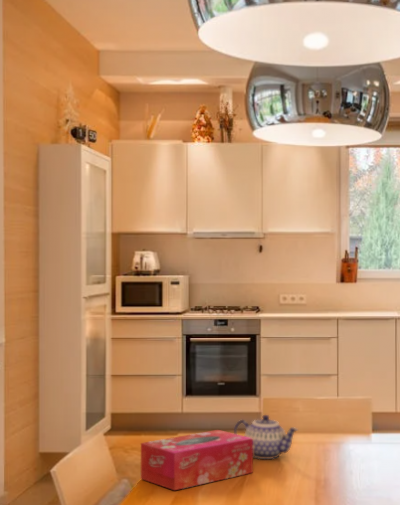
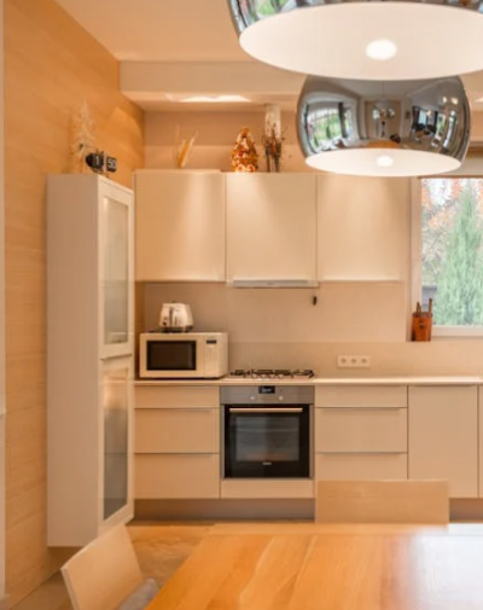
- teapot (265, 435)
- tissue box (197, 458)
